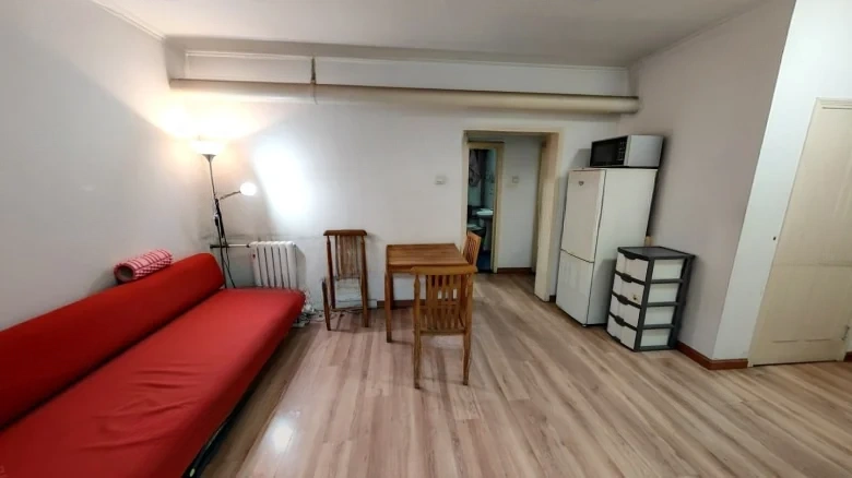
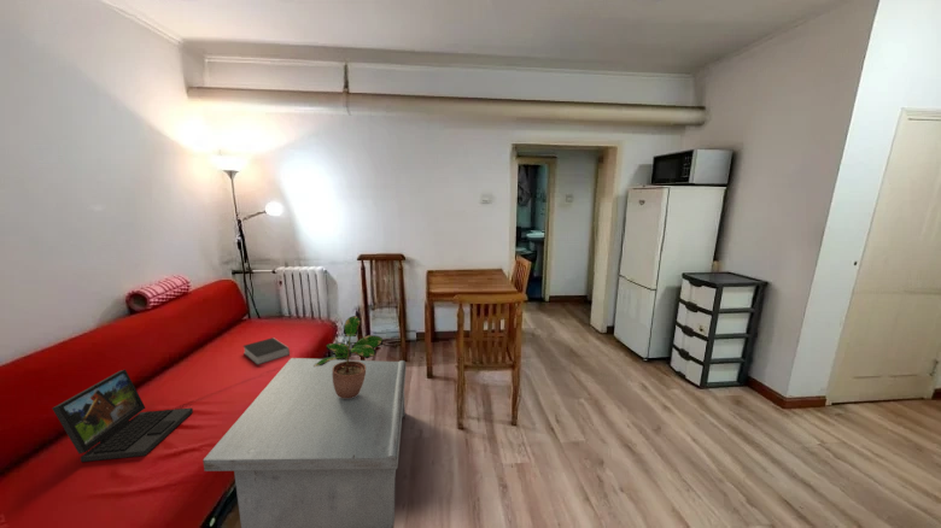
+ potted plant (346, 358)
+ book (264, 348)
+ coffee table (334, 429)
+ laptop (130, 409)
